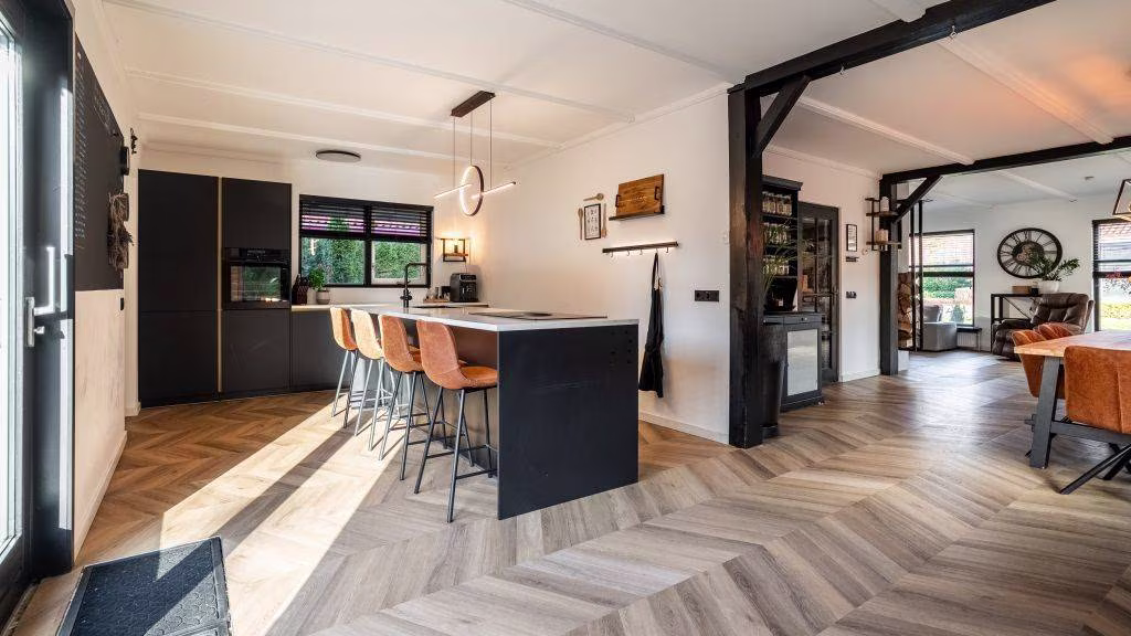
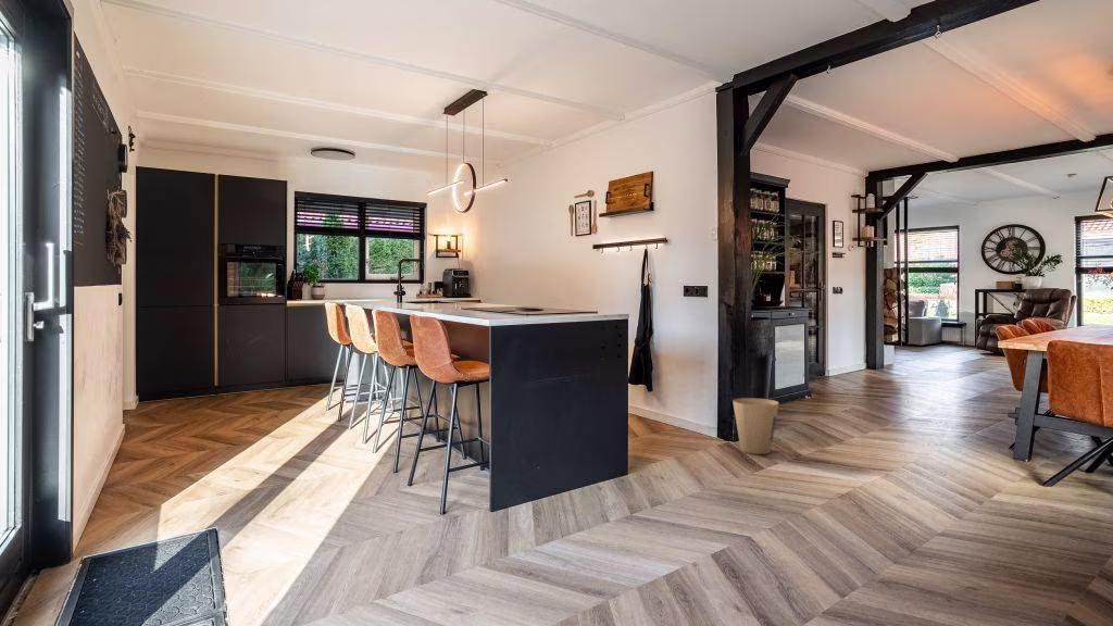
+ trash can (755, 425)
